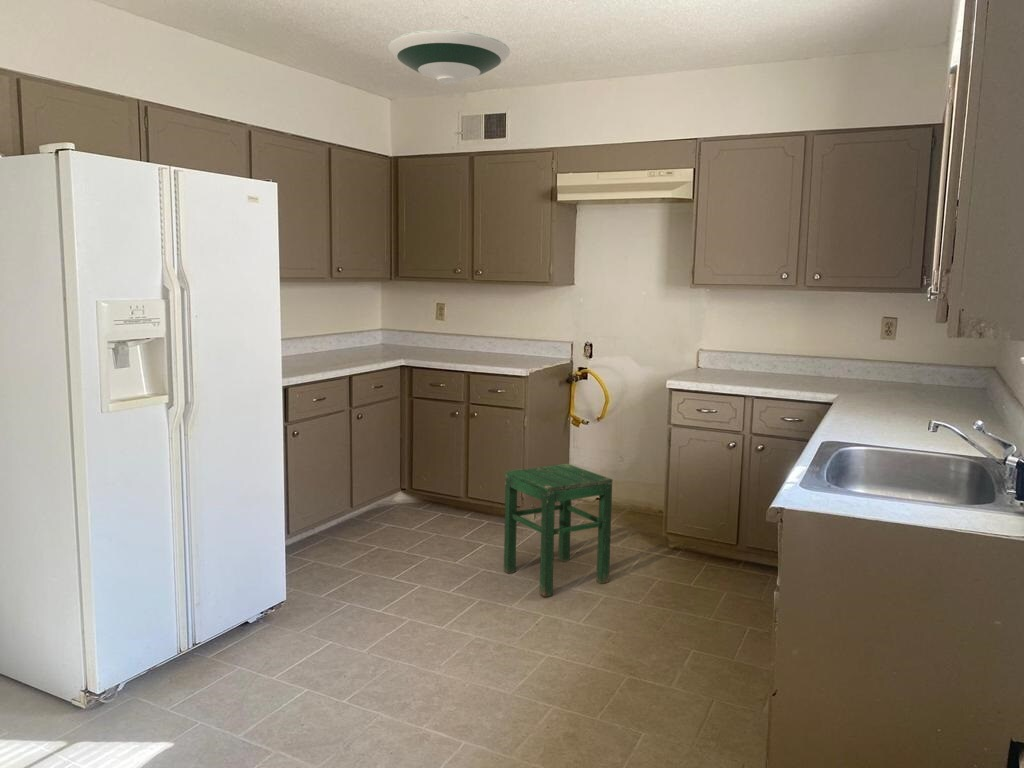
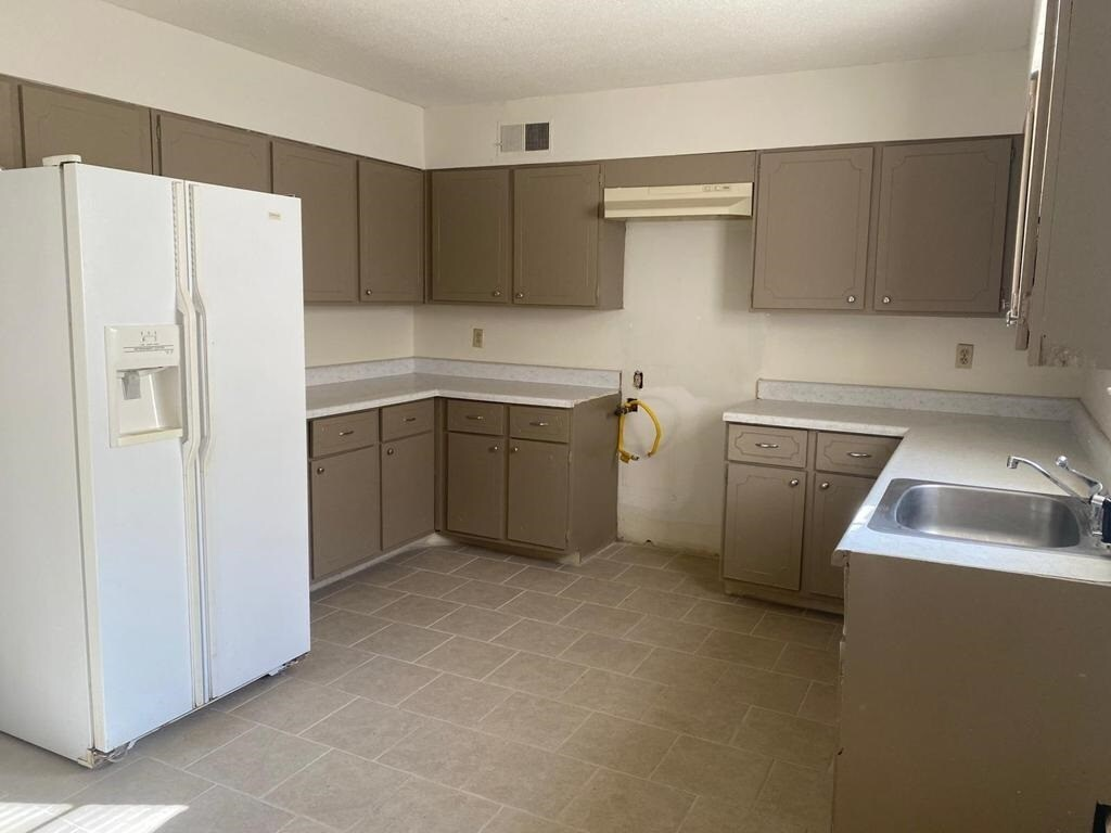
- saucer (449, 65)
- stool (559, 526)
